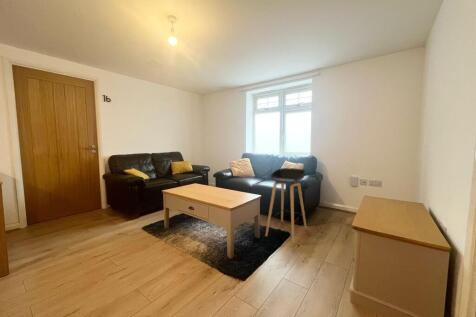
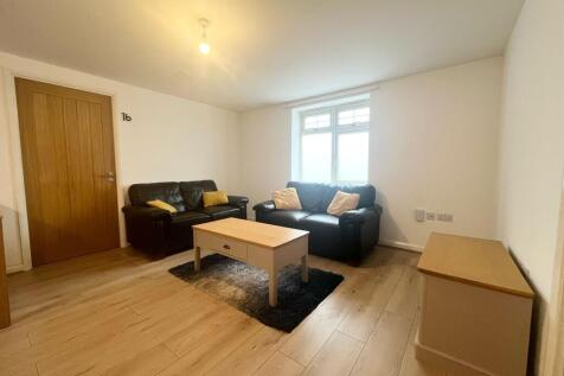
- stool (283, 201)
